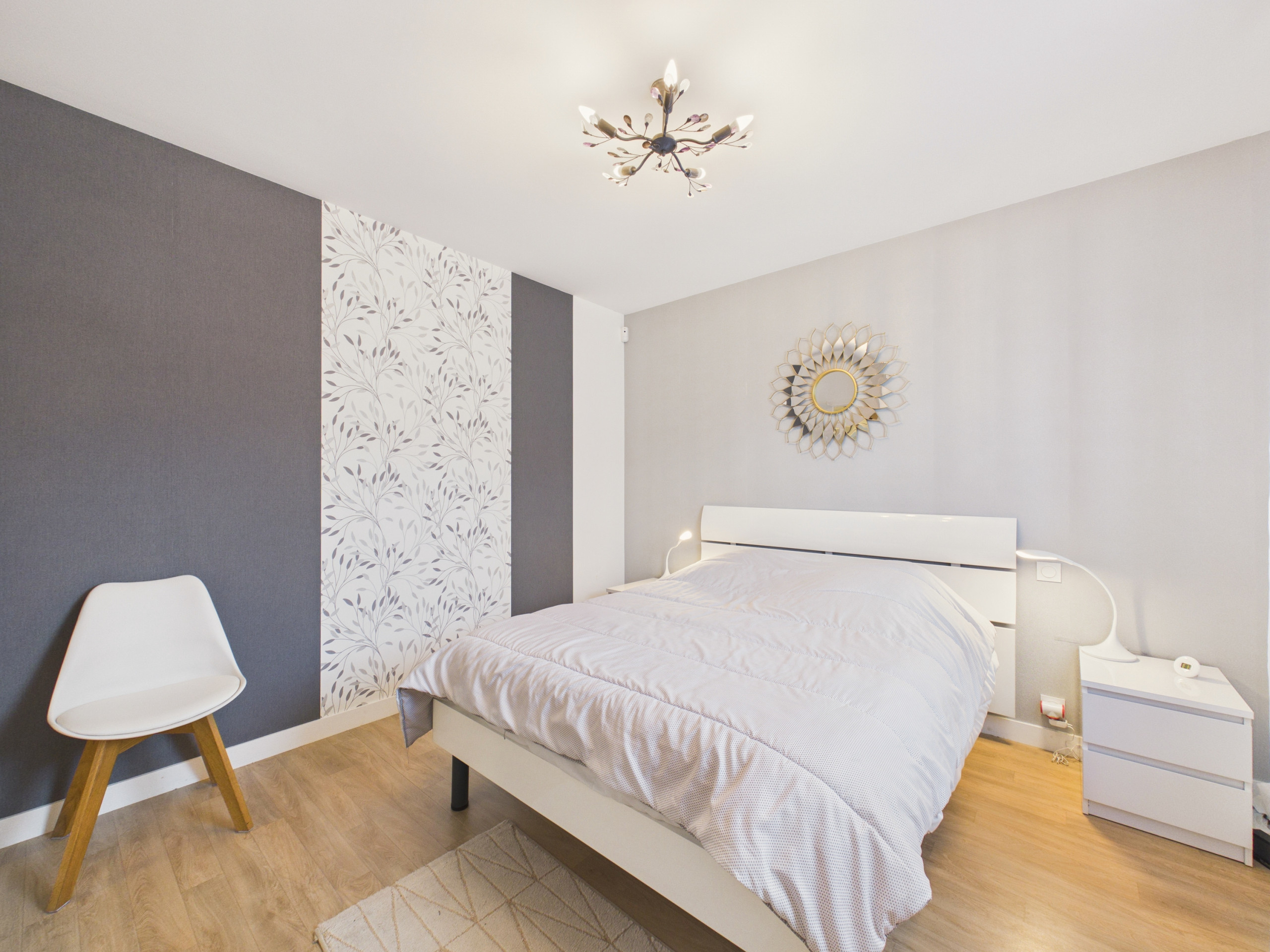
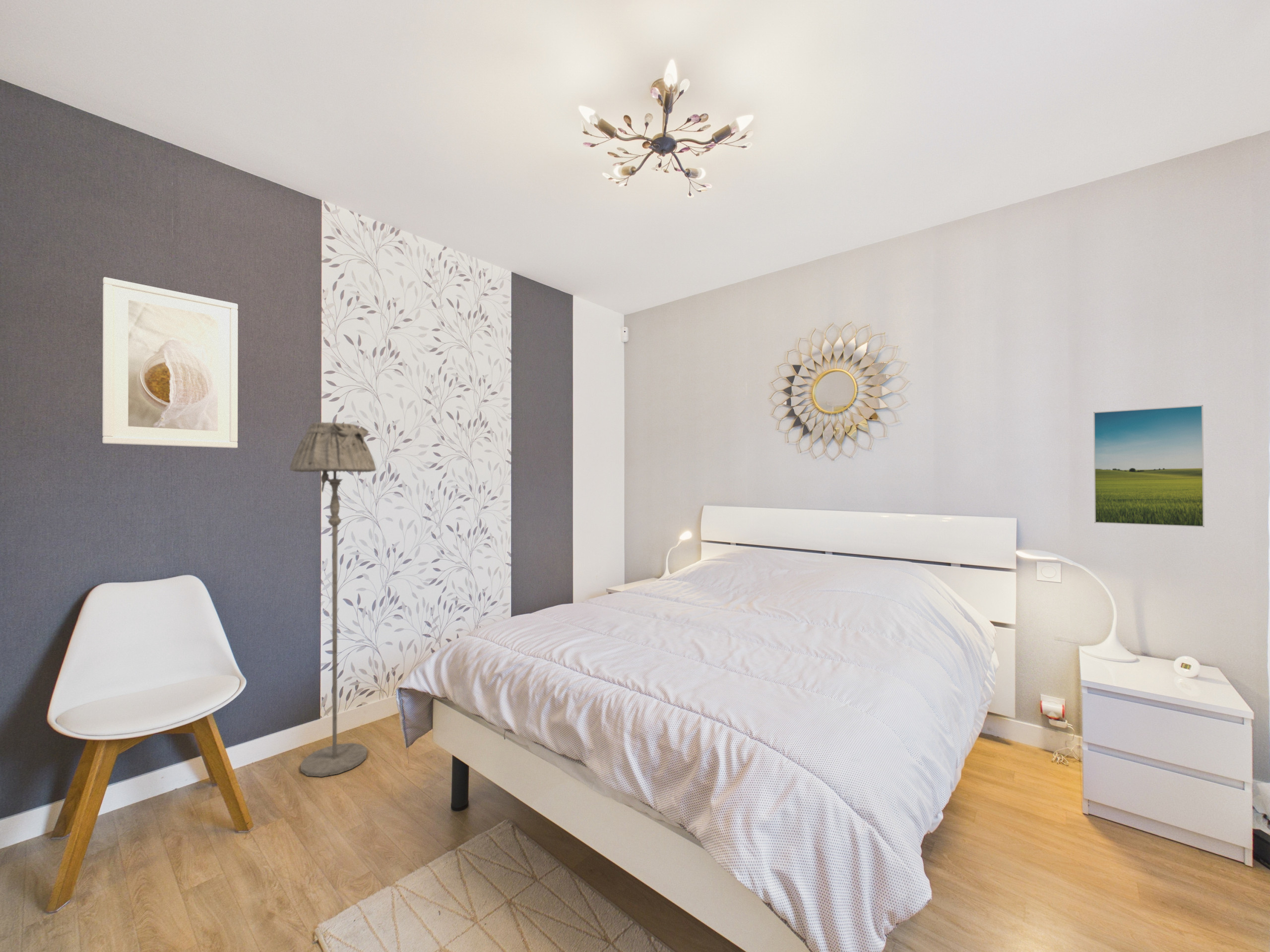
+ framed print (1145, 467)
+ floor lamp (334, 592)
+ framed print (175, 368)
